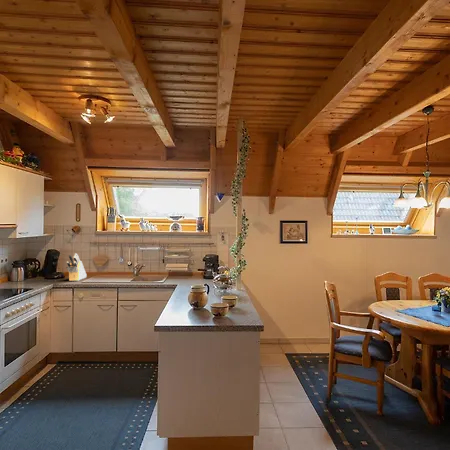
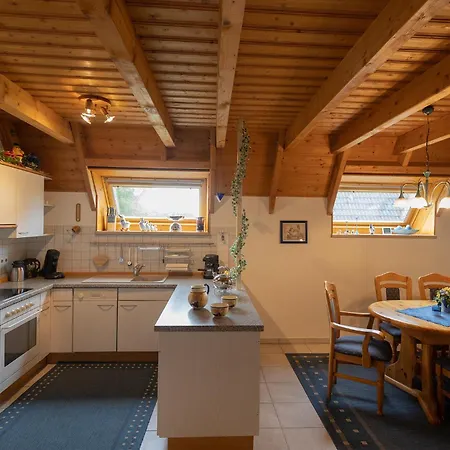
- knife block (76, 266)
